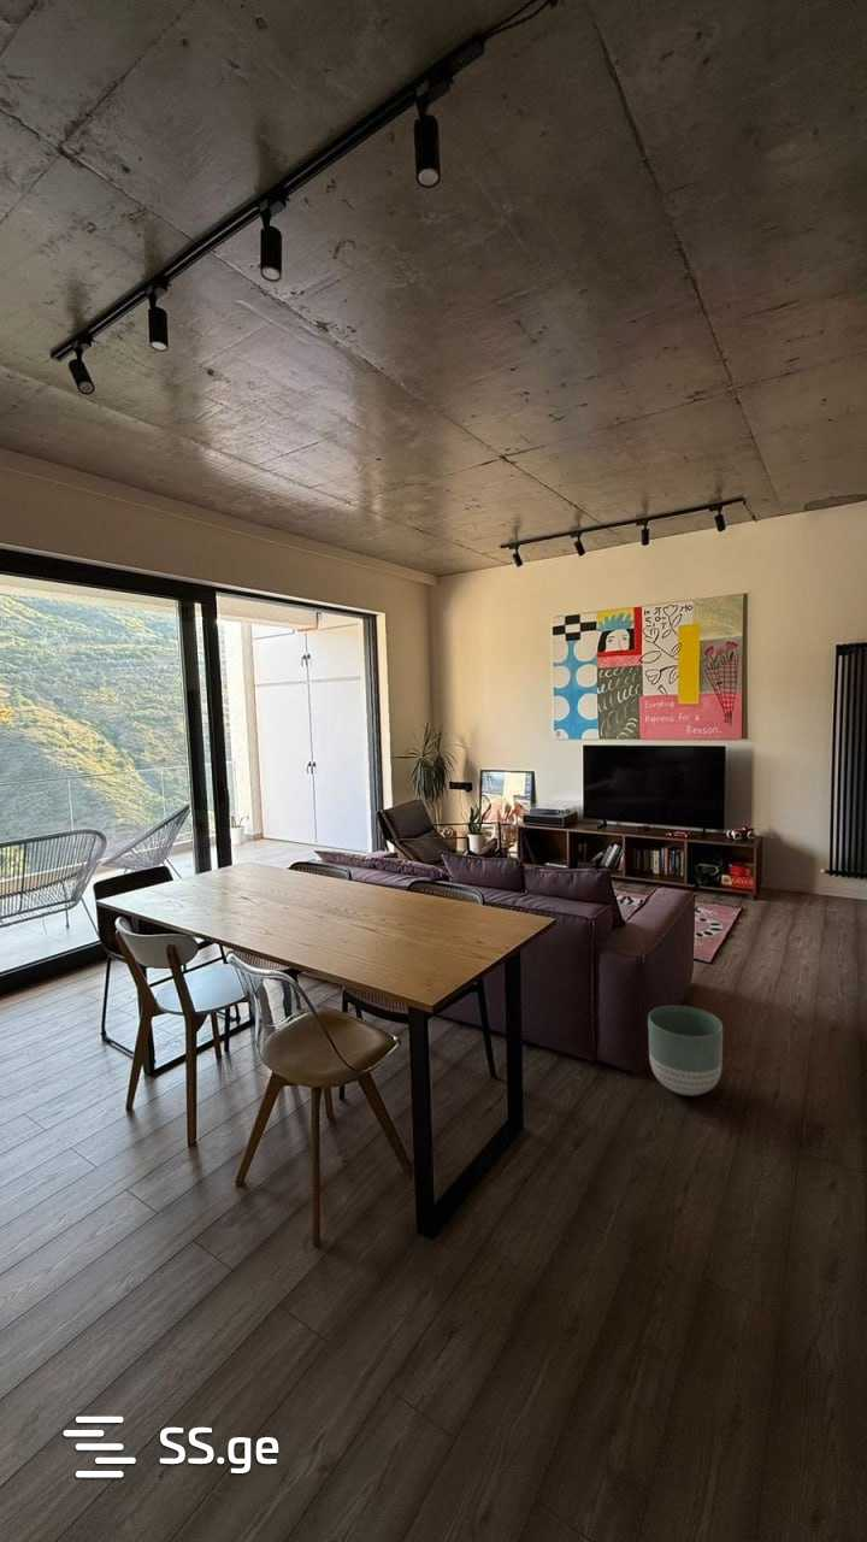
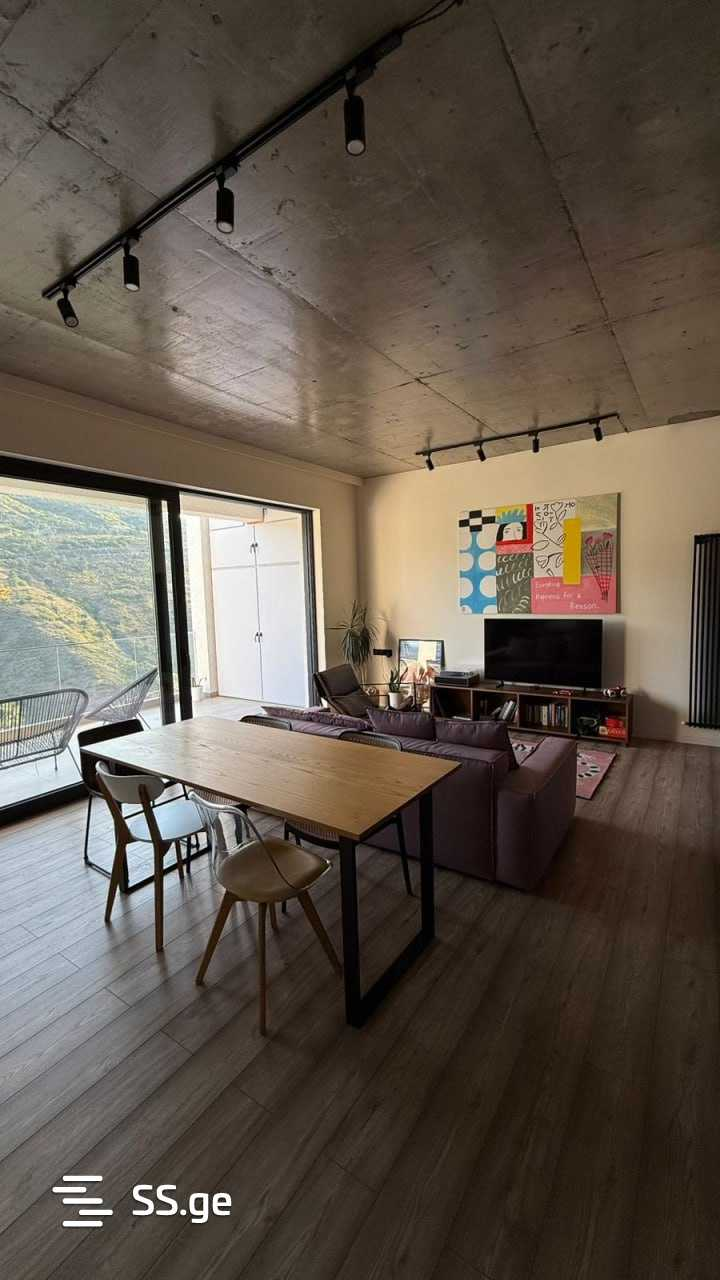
- planter (684, 1054)
